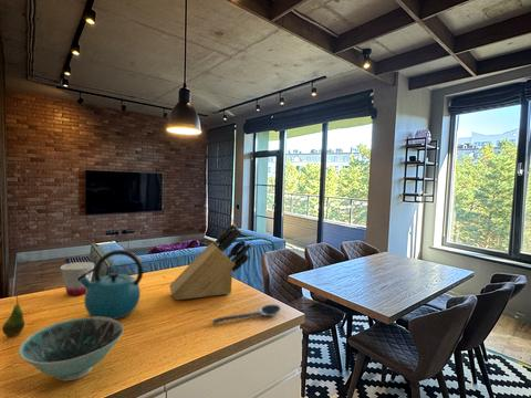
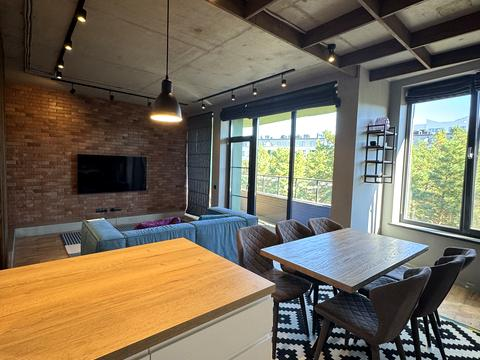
- fruit (13, 316)
- cup (76, 280)
- spoon (247, 313)
- kettle (110, 281)
- bowl (75, 353)
- knife block (211, 259)
